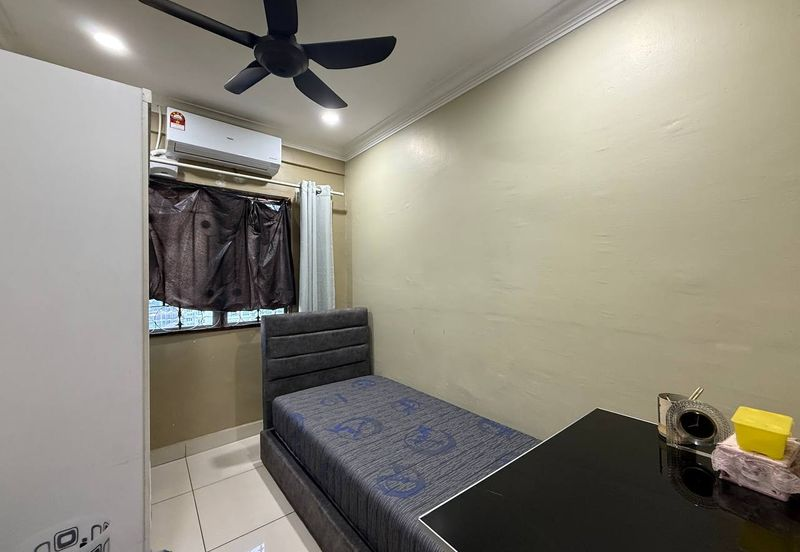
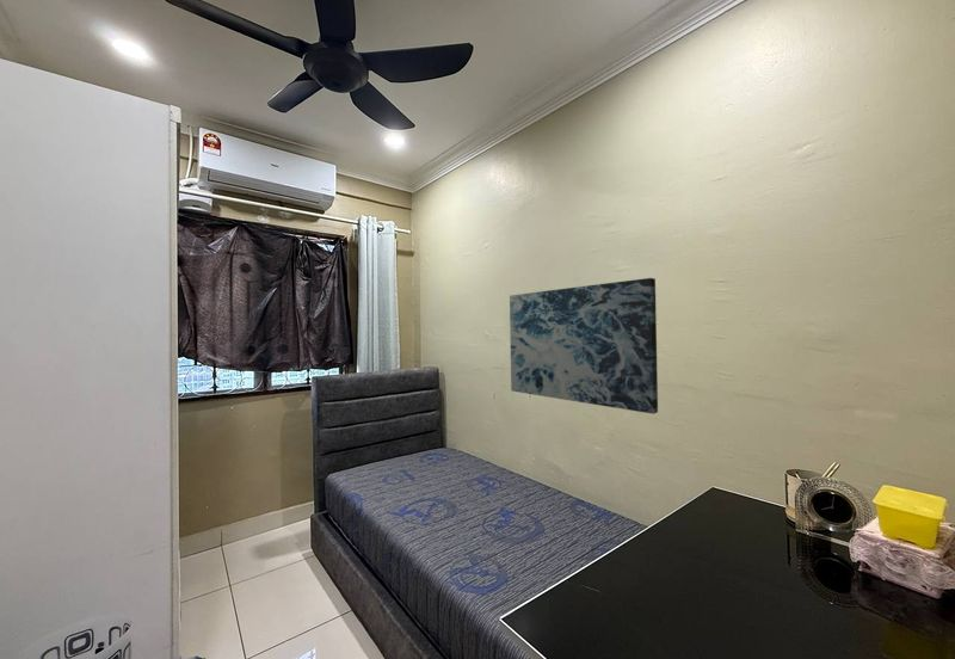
+ wall art (571, 344)
